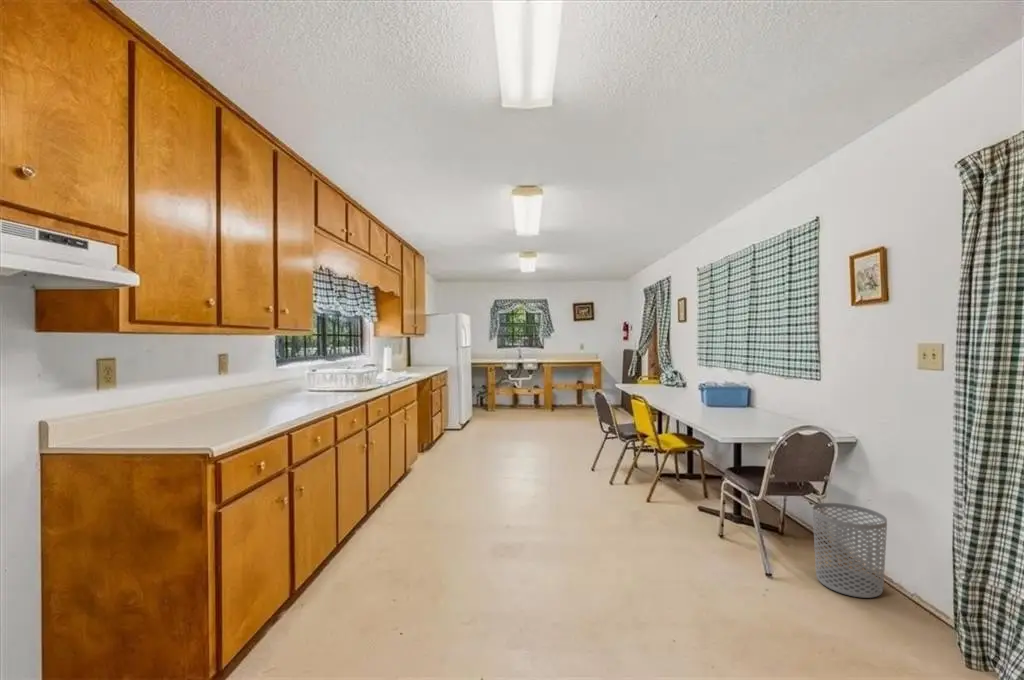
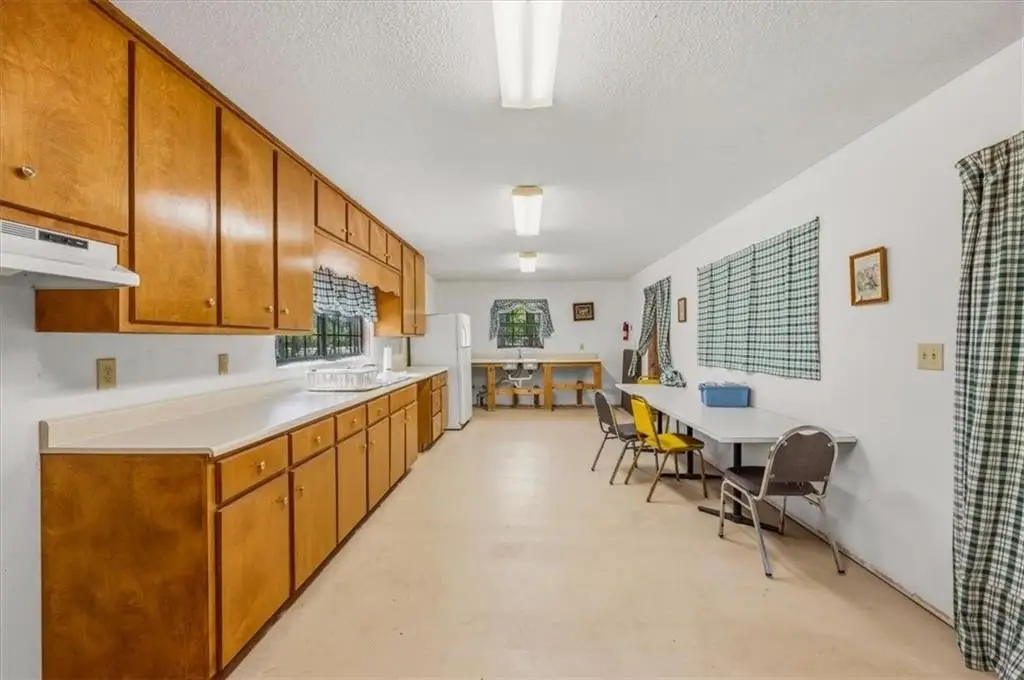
- waste bin (848, 548)
